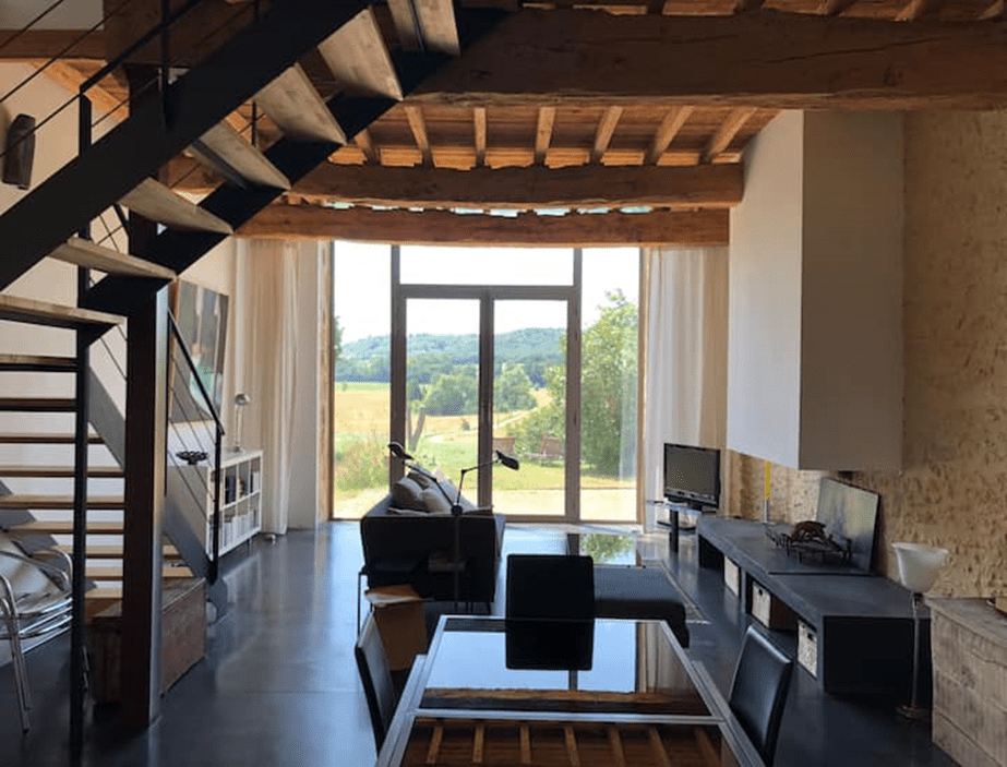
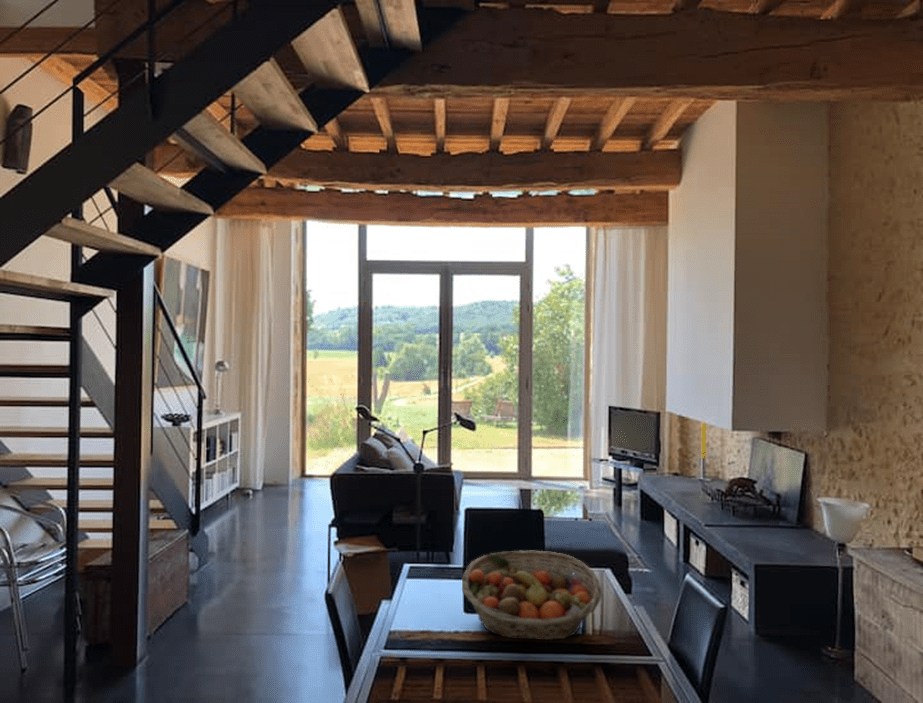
+ fruit basket (530, 593)
